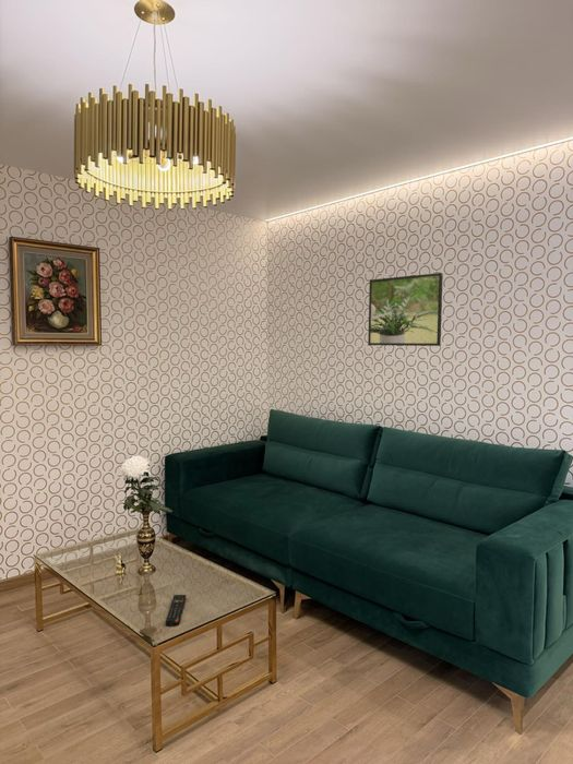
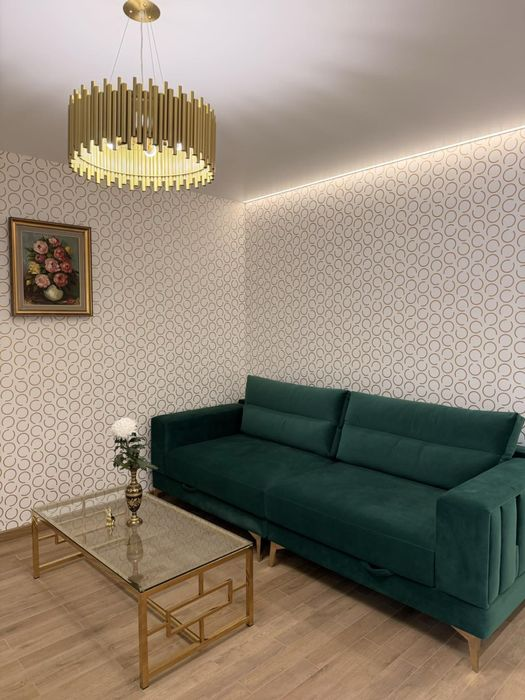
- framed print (403, 311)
- remote control (176, 609)
